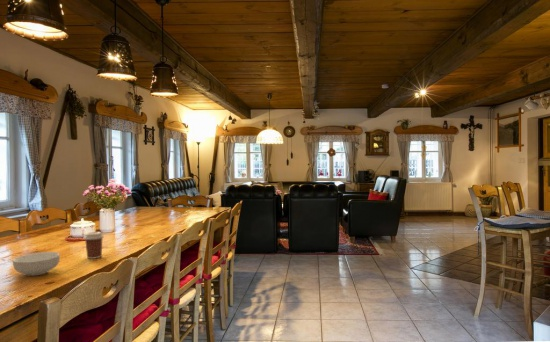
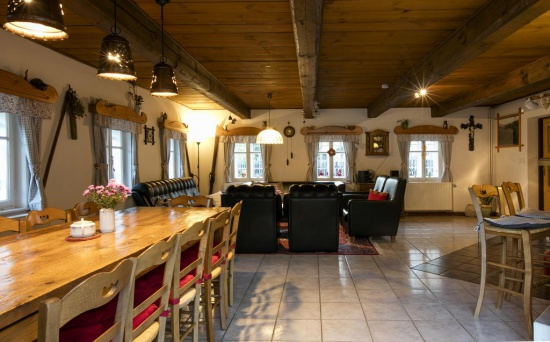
- coffee cup (94, 245)
- cereal bowl (37, 264)
